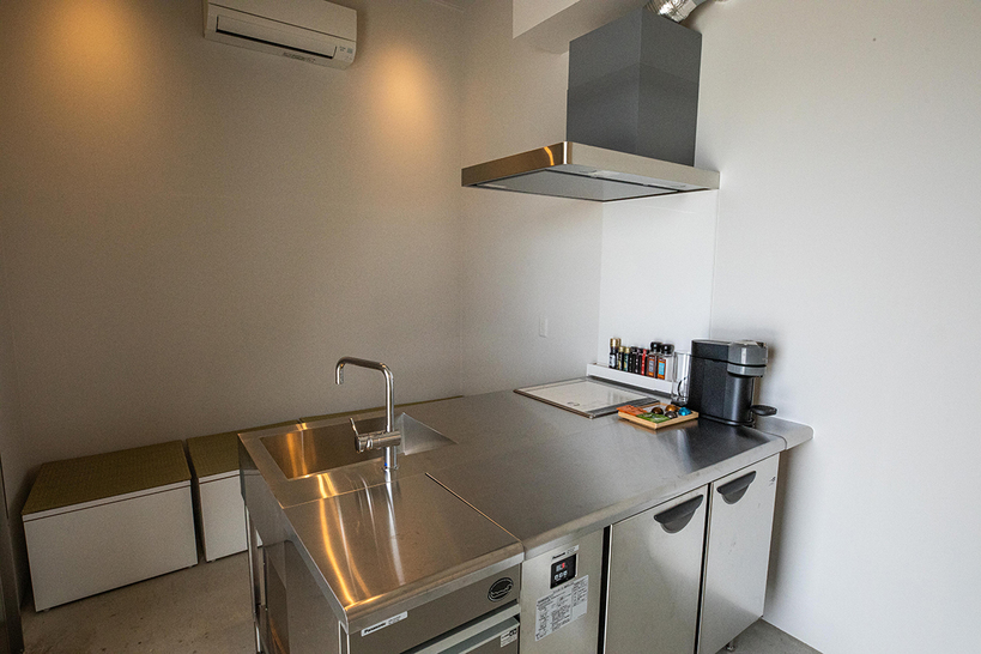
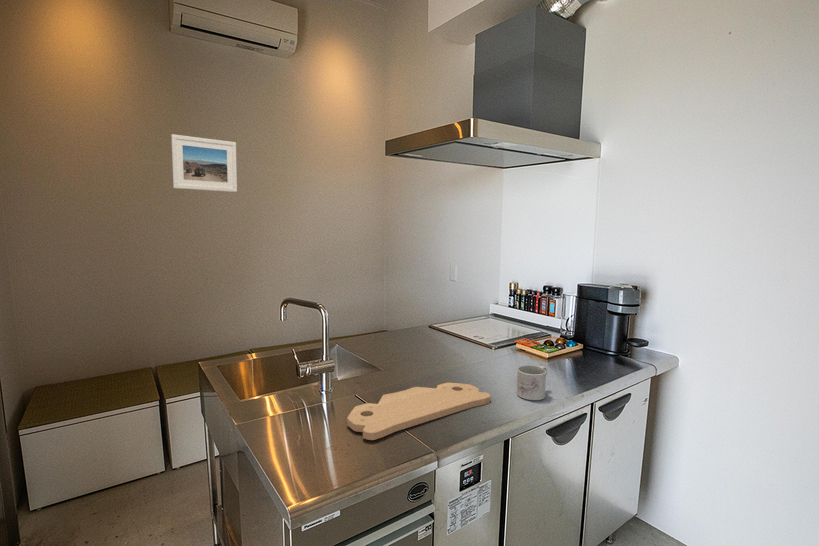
+ mug (534, 381)
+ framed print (205, 164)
+ cutting board (417, 404)
